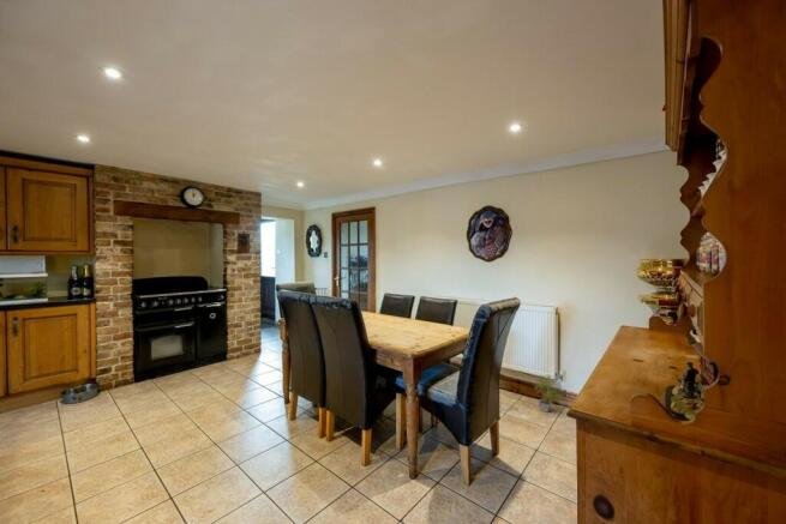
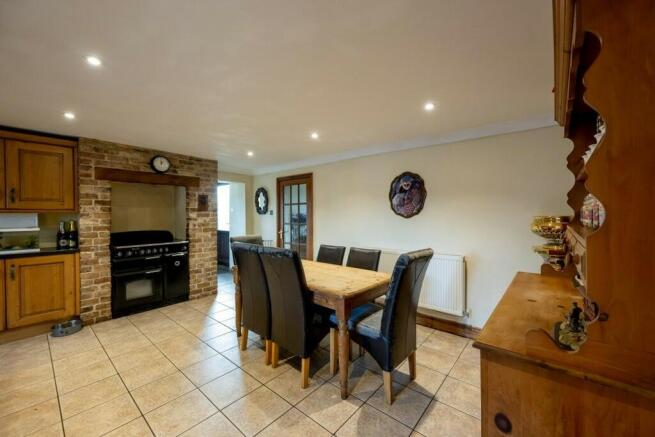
- potted plant (547, 390)
